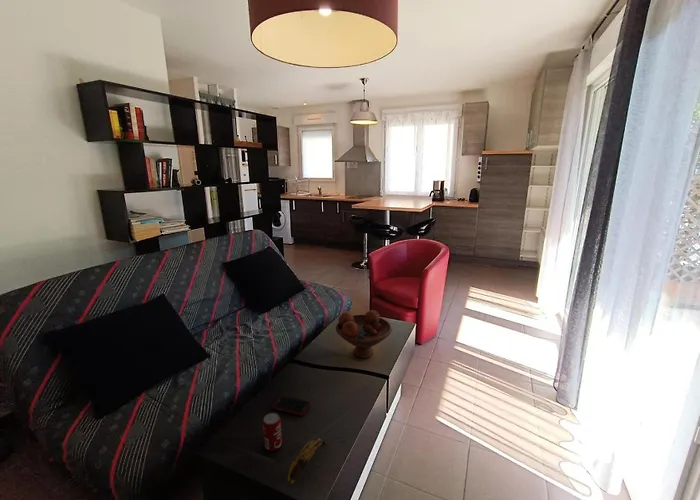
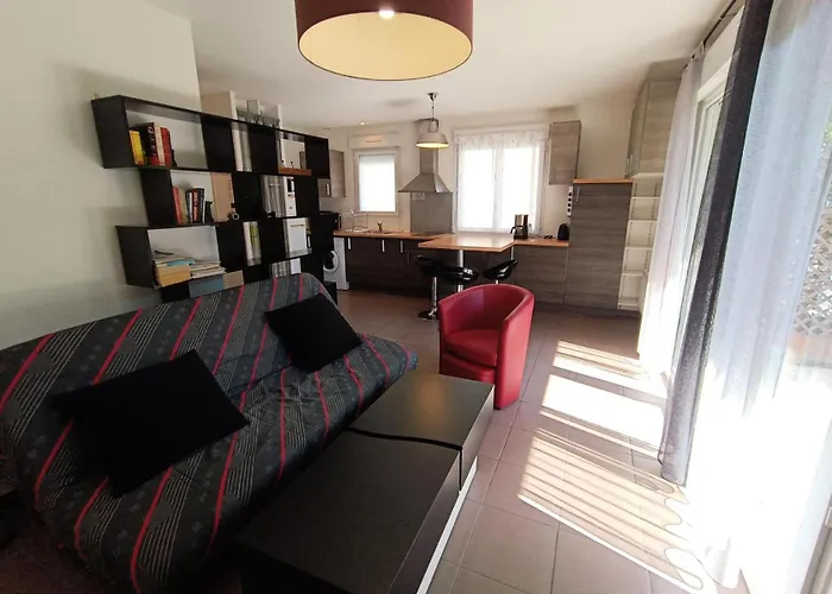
- banana (307, 453)
- cell phone (291, 405)
- beverage can (272, 431)
- fruit bowl (363, 334)
